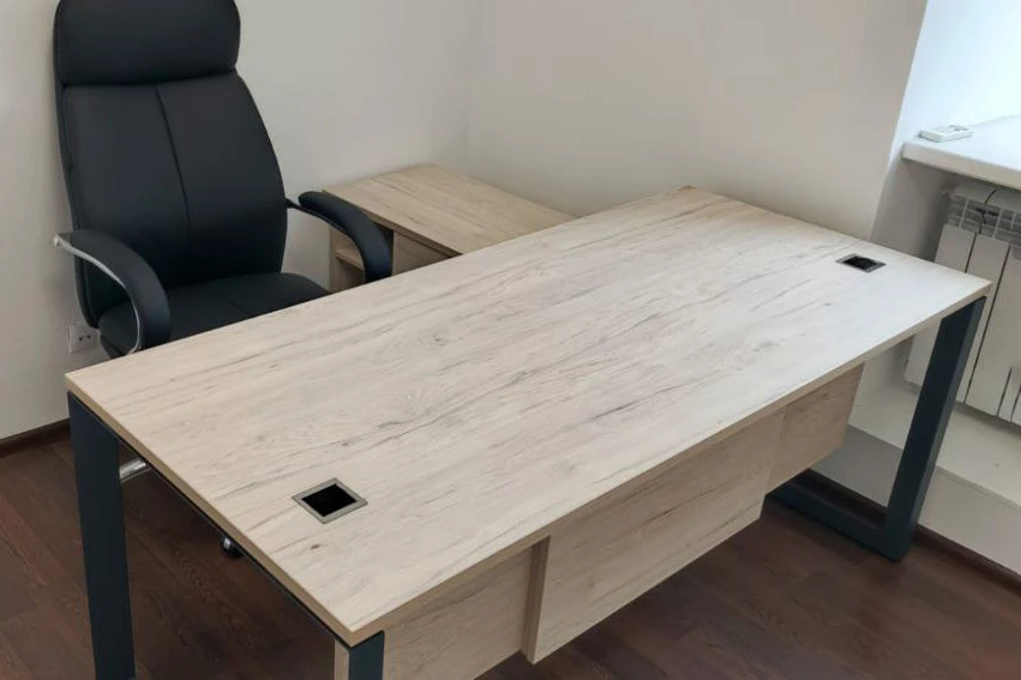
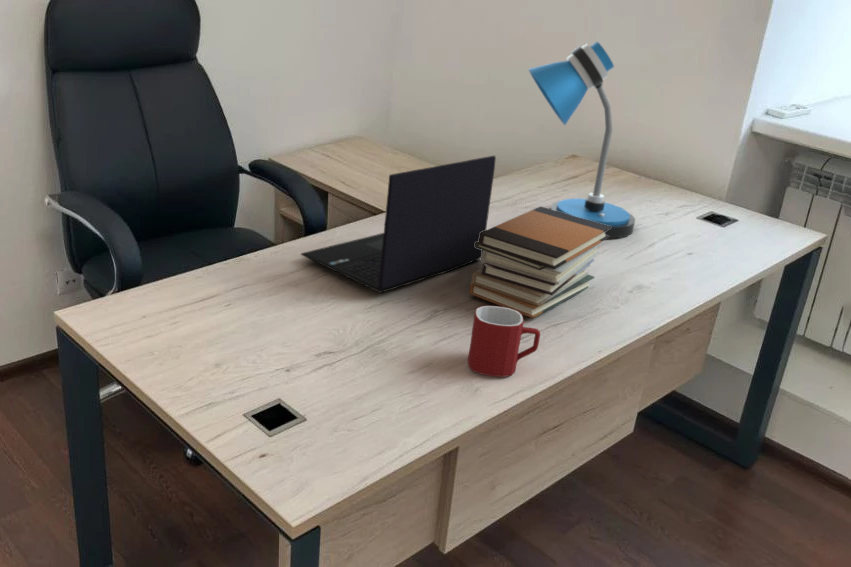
+ desk lamp (603, 138)
+ mug (504, 342)
+ laptop (399, 206)
+ book stack (540, 259)
